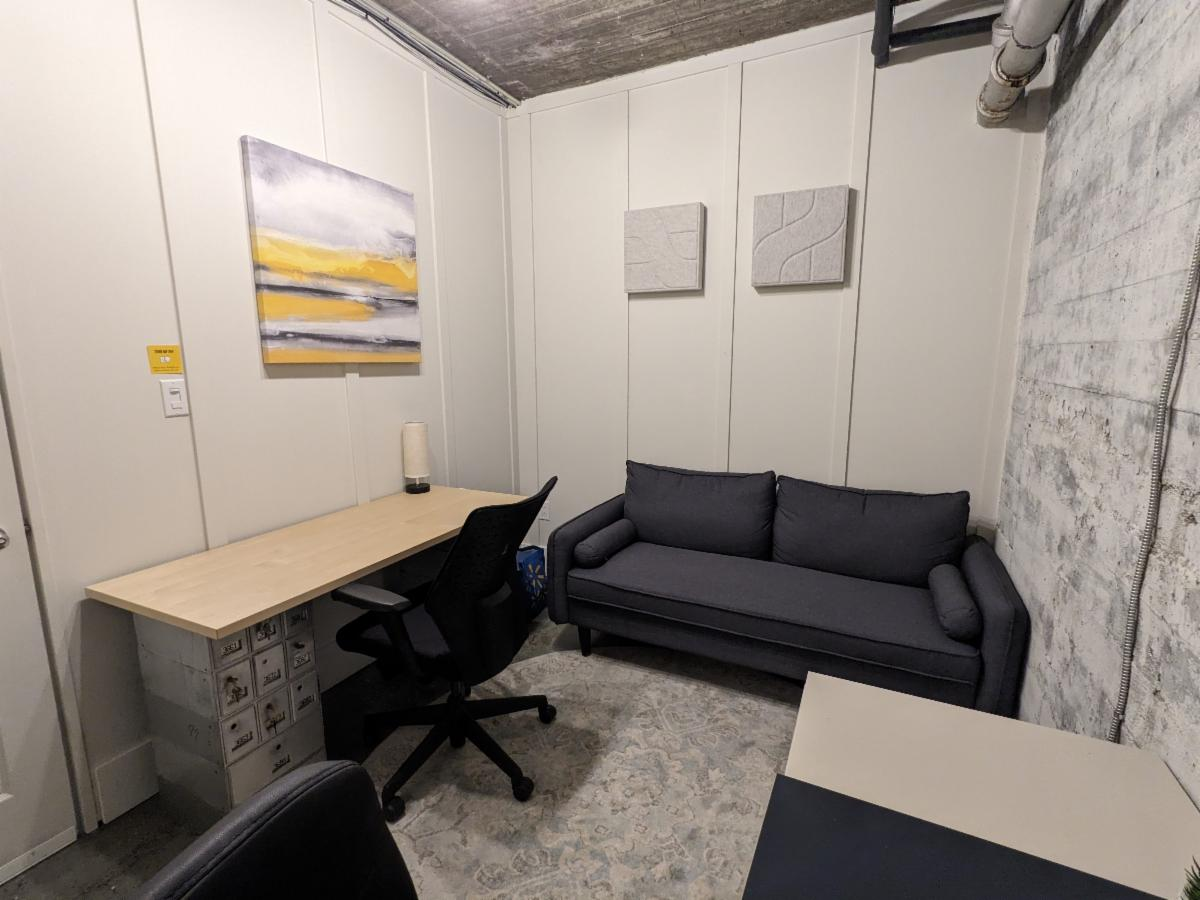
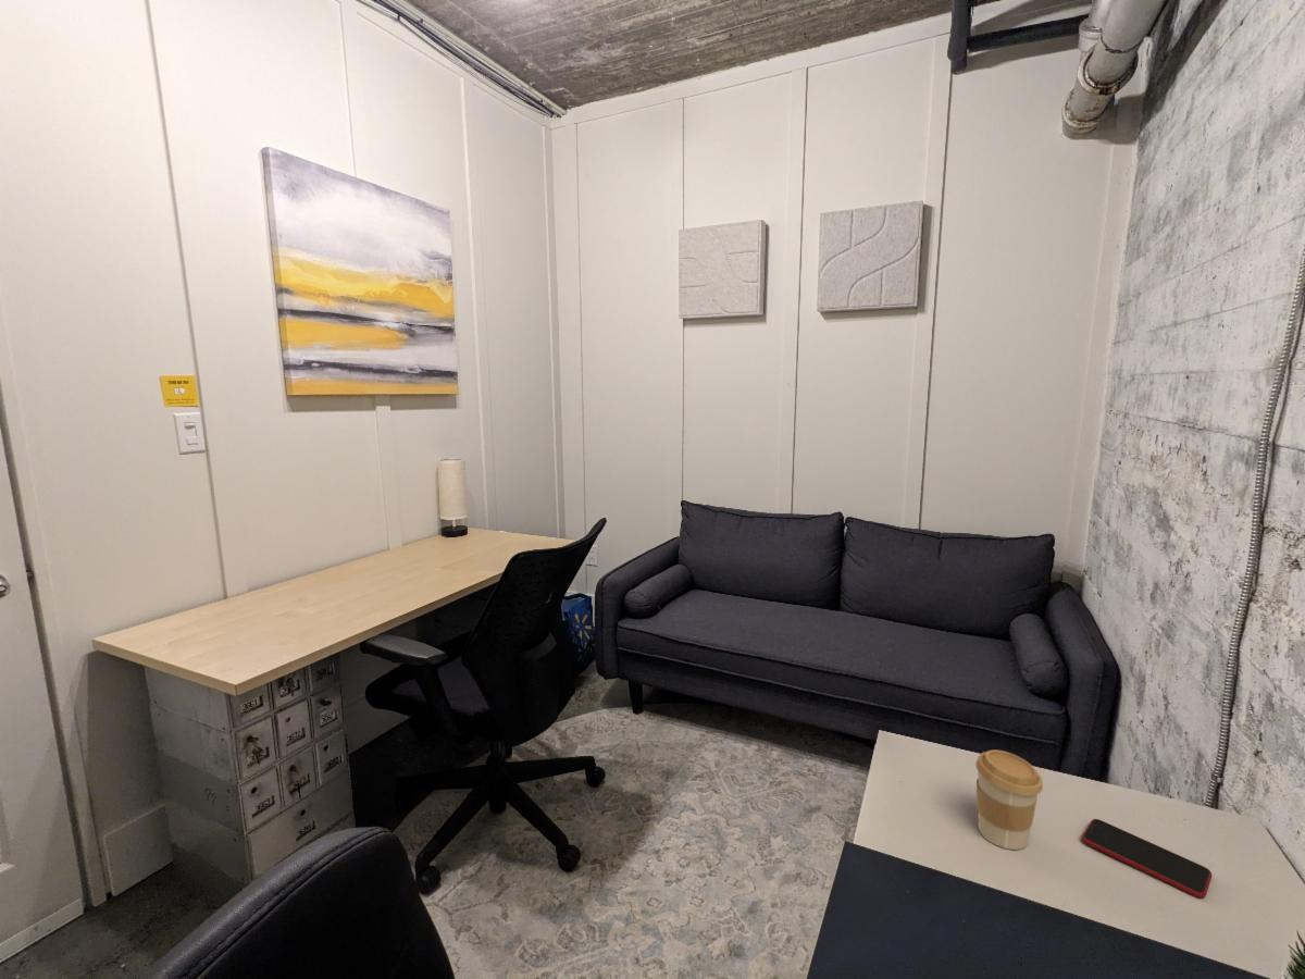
+ smartphone (1144, 855)
+ coffee cup (1006, 797)
